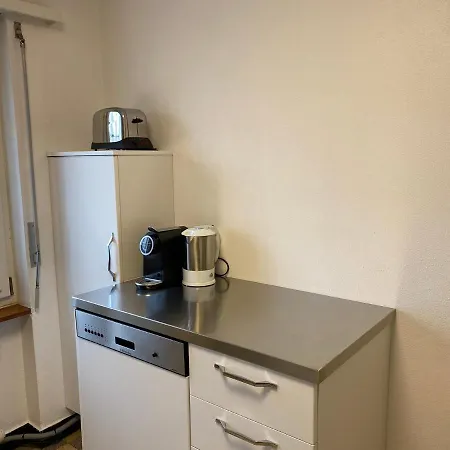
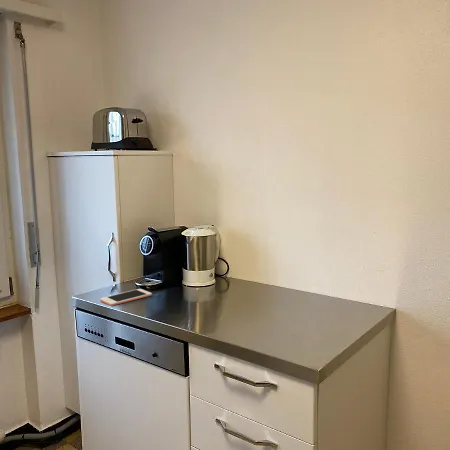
+ cell phone (126, 296)
